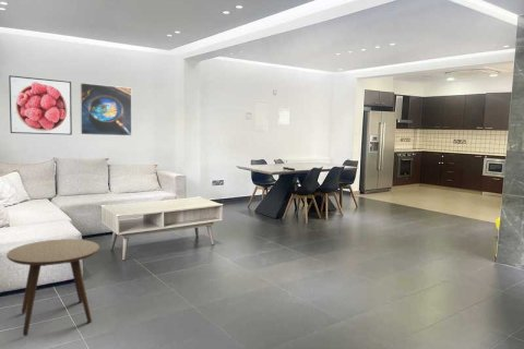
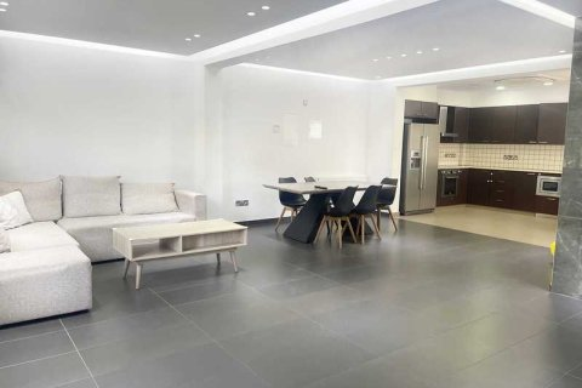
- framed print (107, 110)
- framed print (41, 106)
- side table (37, 281)
